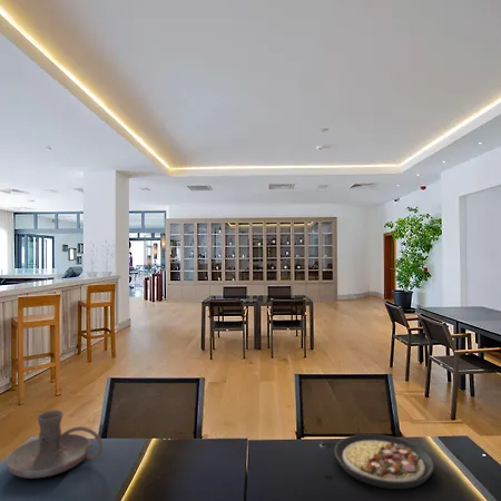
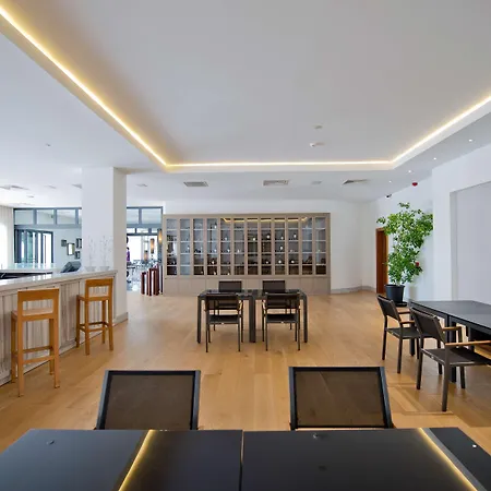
- candle holder (58, 440)
- plate (382, 456)
